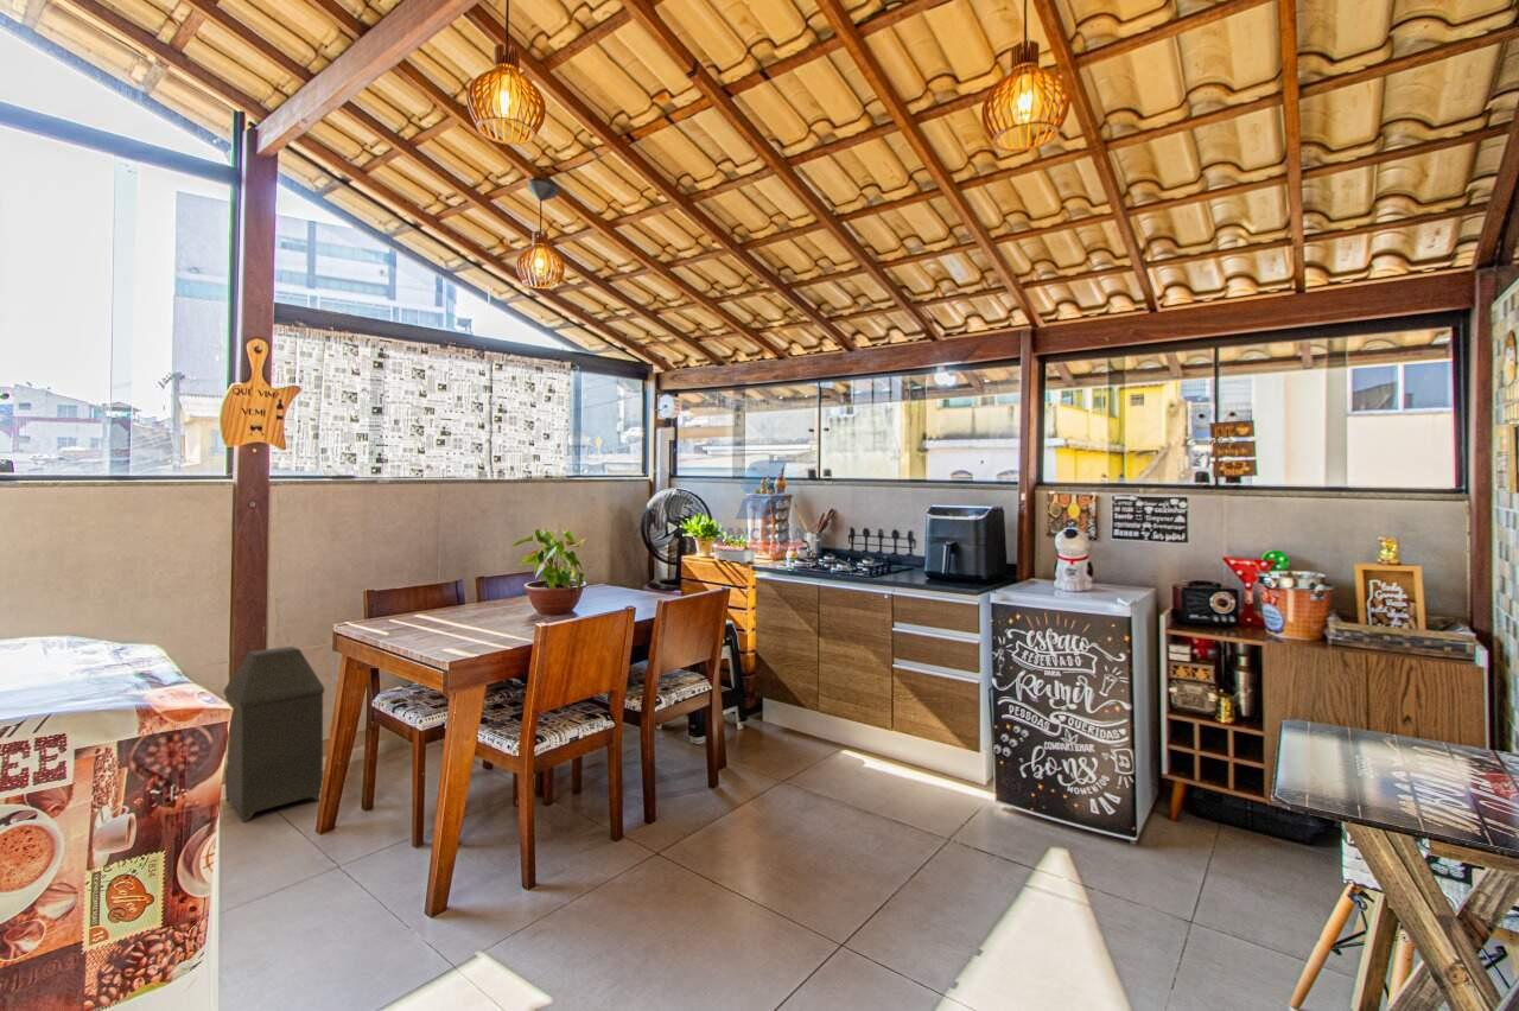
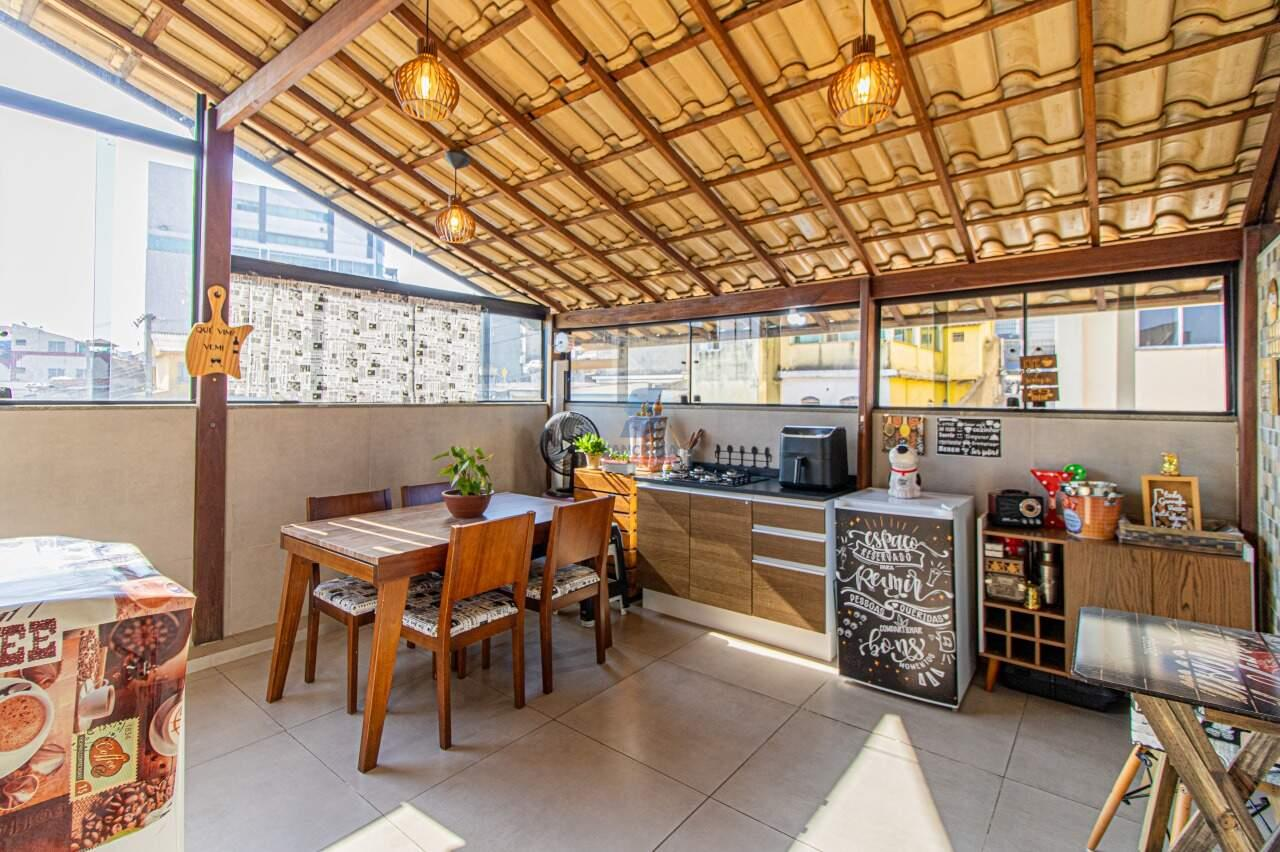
- trash can (273, 725)
